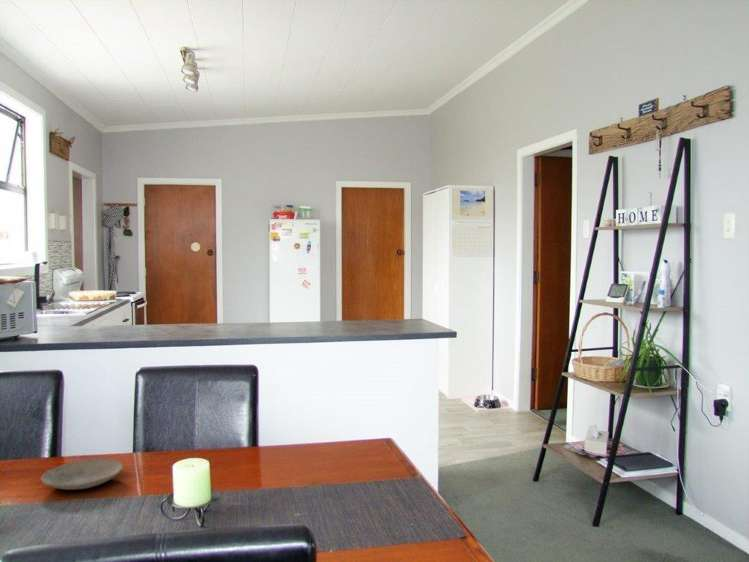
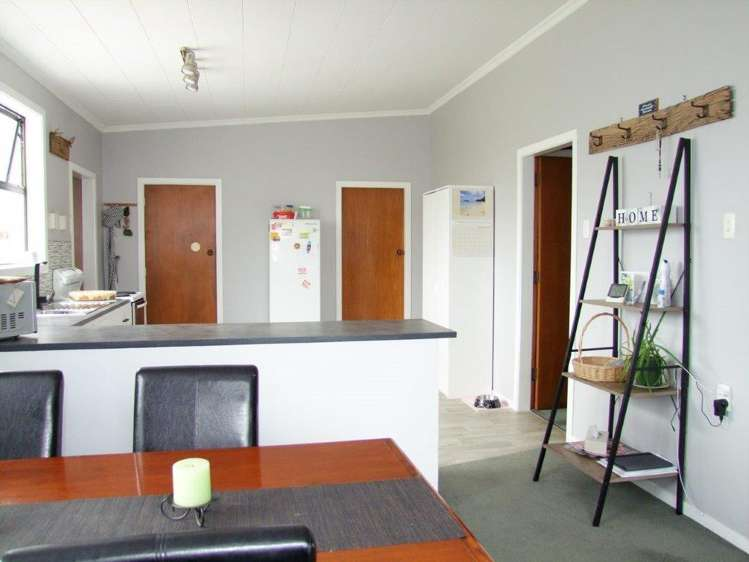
- plate (83, 476)
